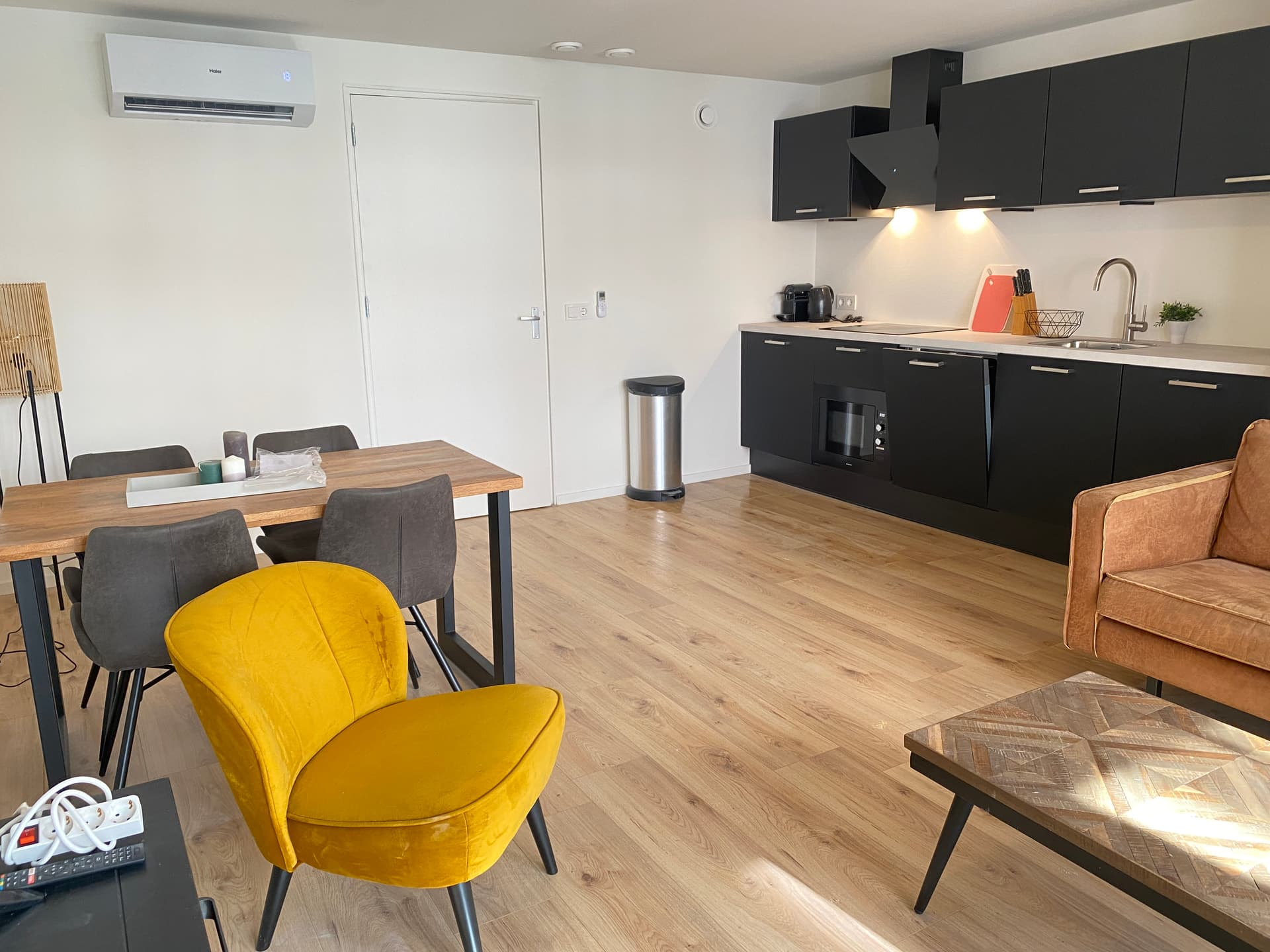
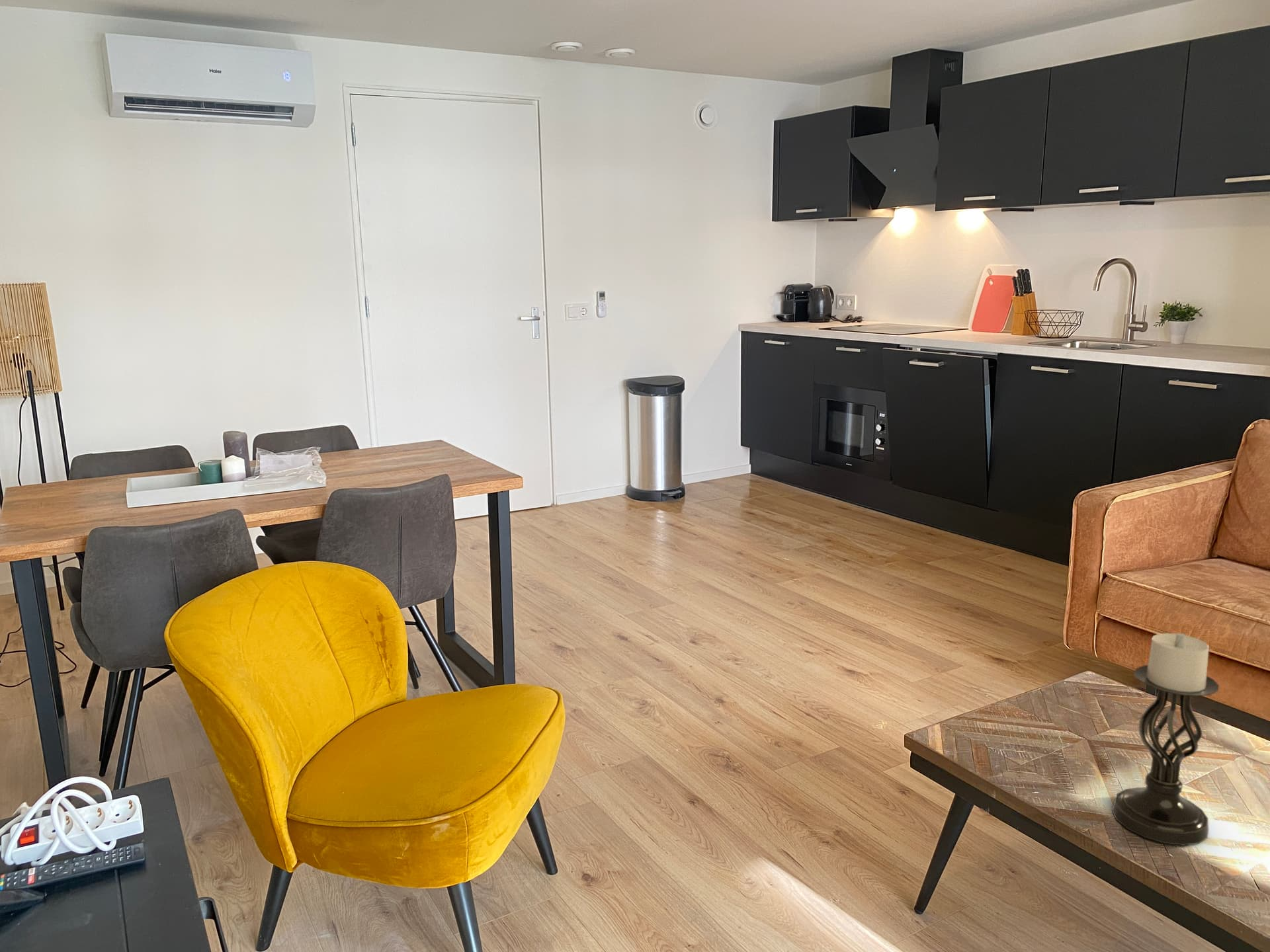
+ candle holder (1169, 729)
